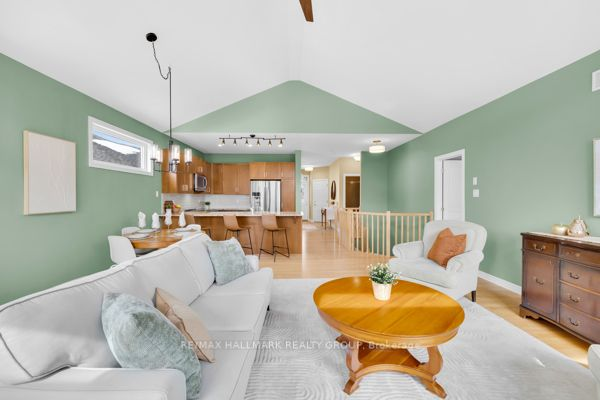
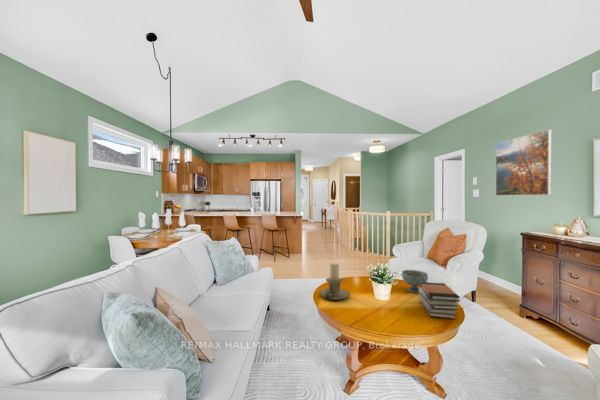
+ candle holder (334, 279)
+ book stack (437, 298)
+ bowl (414, 281)
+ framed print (520, 166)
